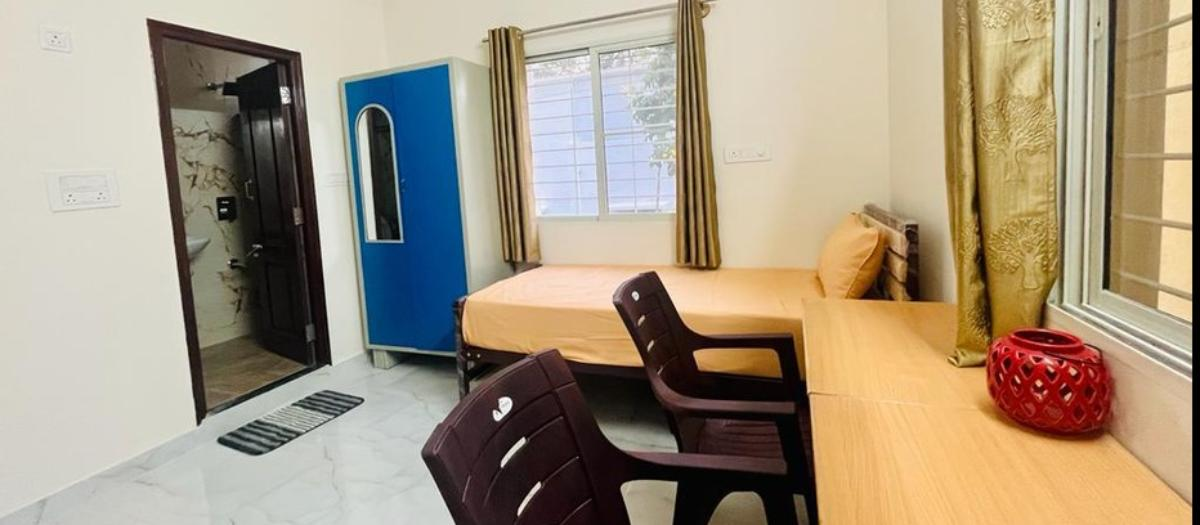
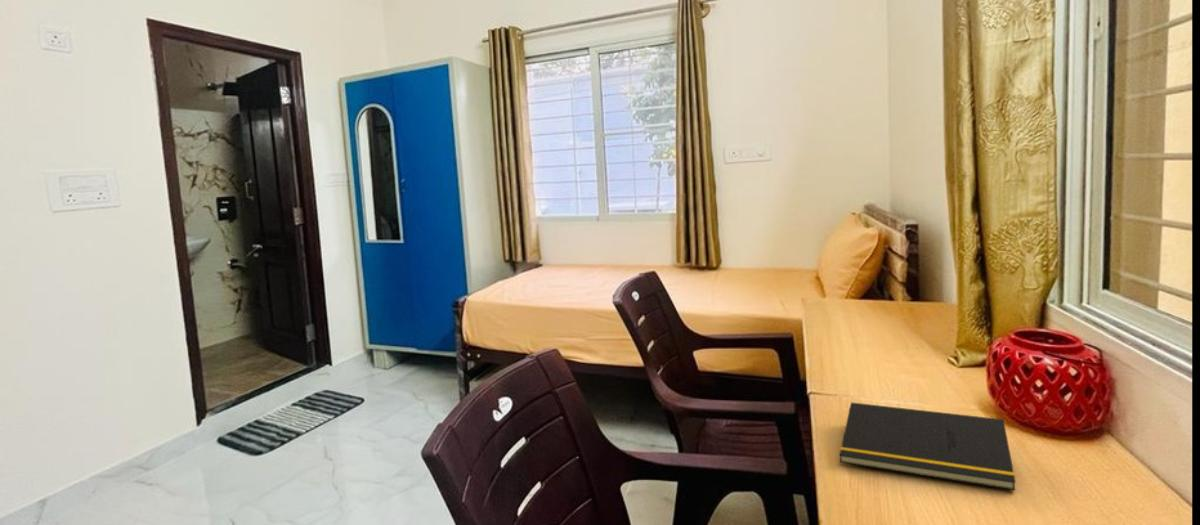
+ notepad (922, 440)
